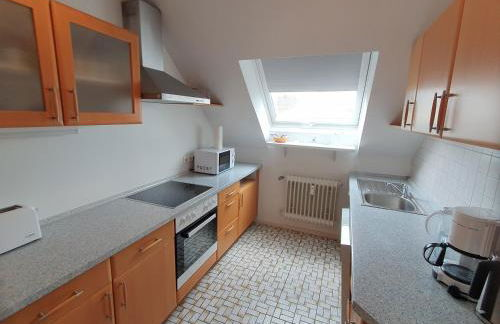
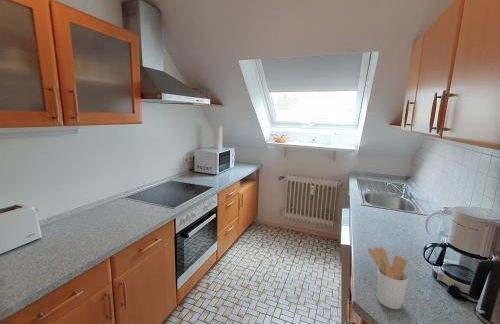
+ utensil holder (386, 275)
